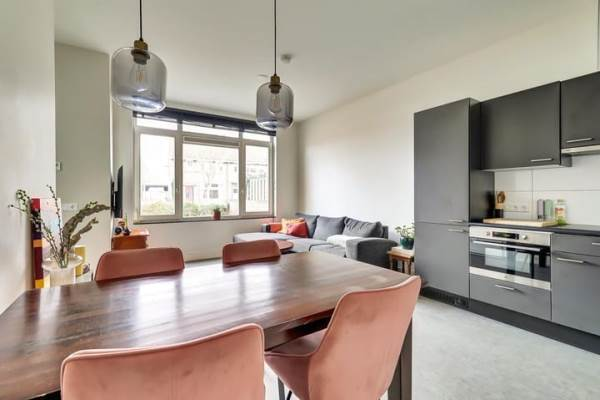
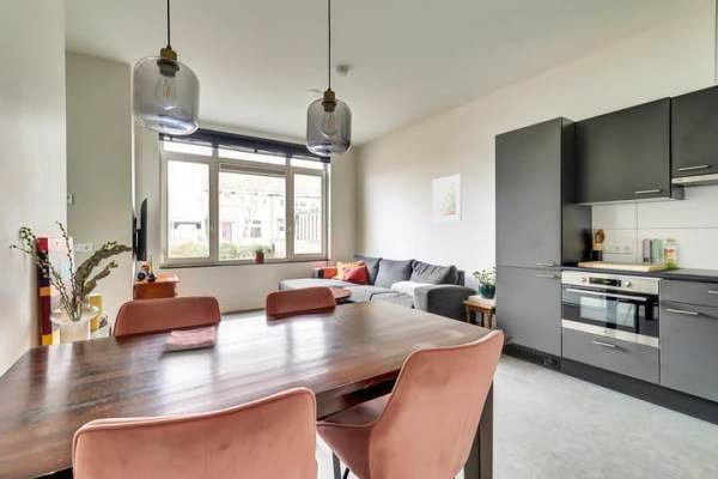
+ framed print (445, 199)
+ dish towel (191, 336)
